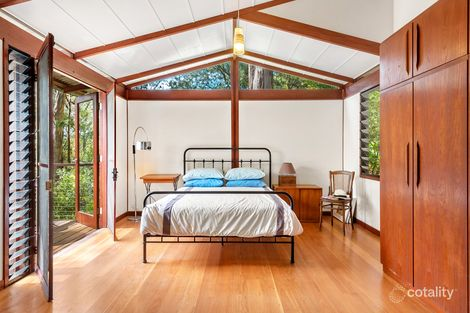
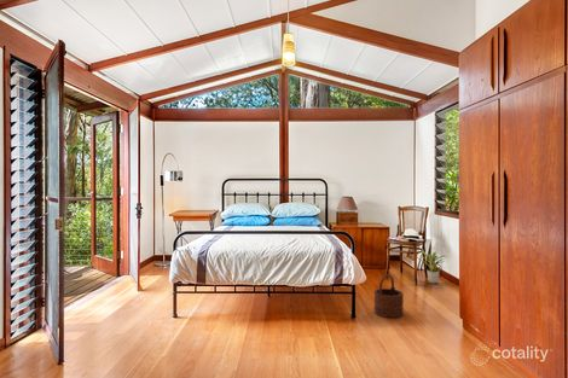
+ wooden bucket (388, 293)
+ potted plant (431, 266)
